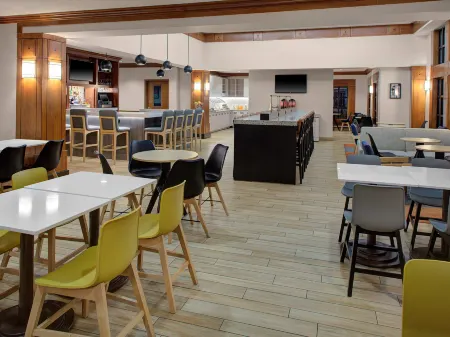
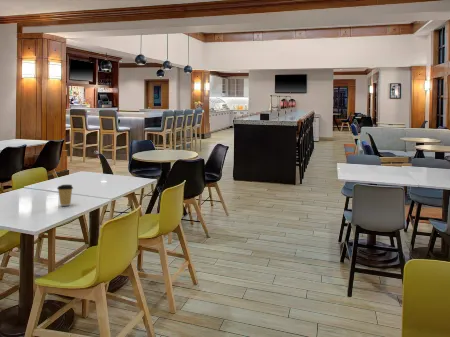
+ coffee cup (65, 195)
